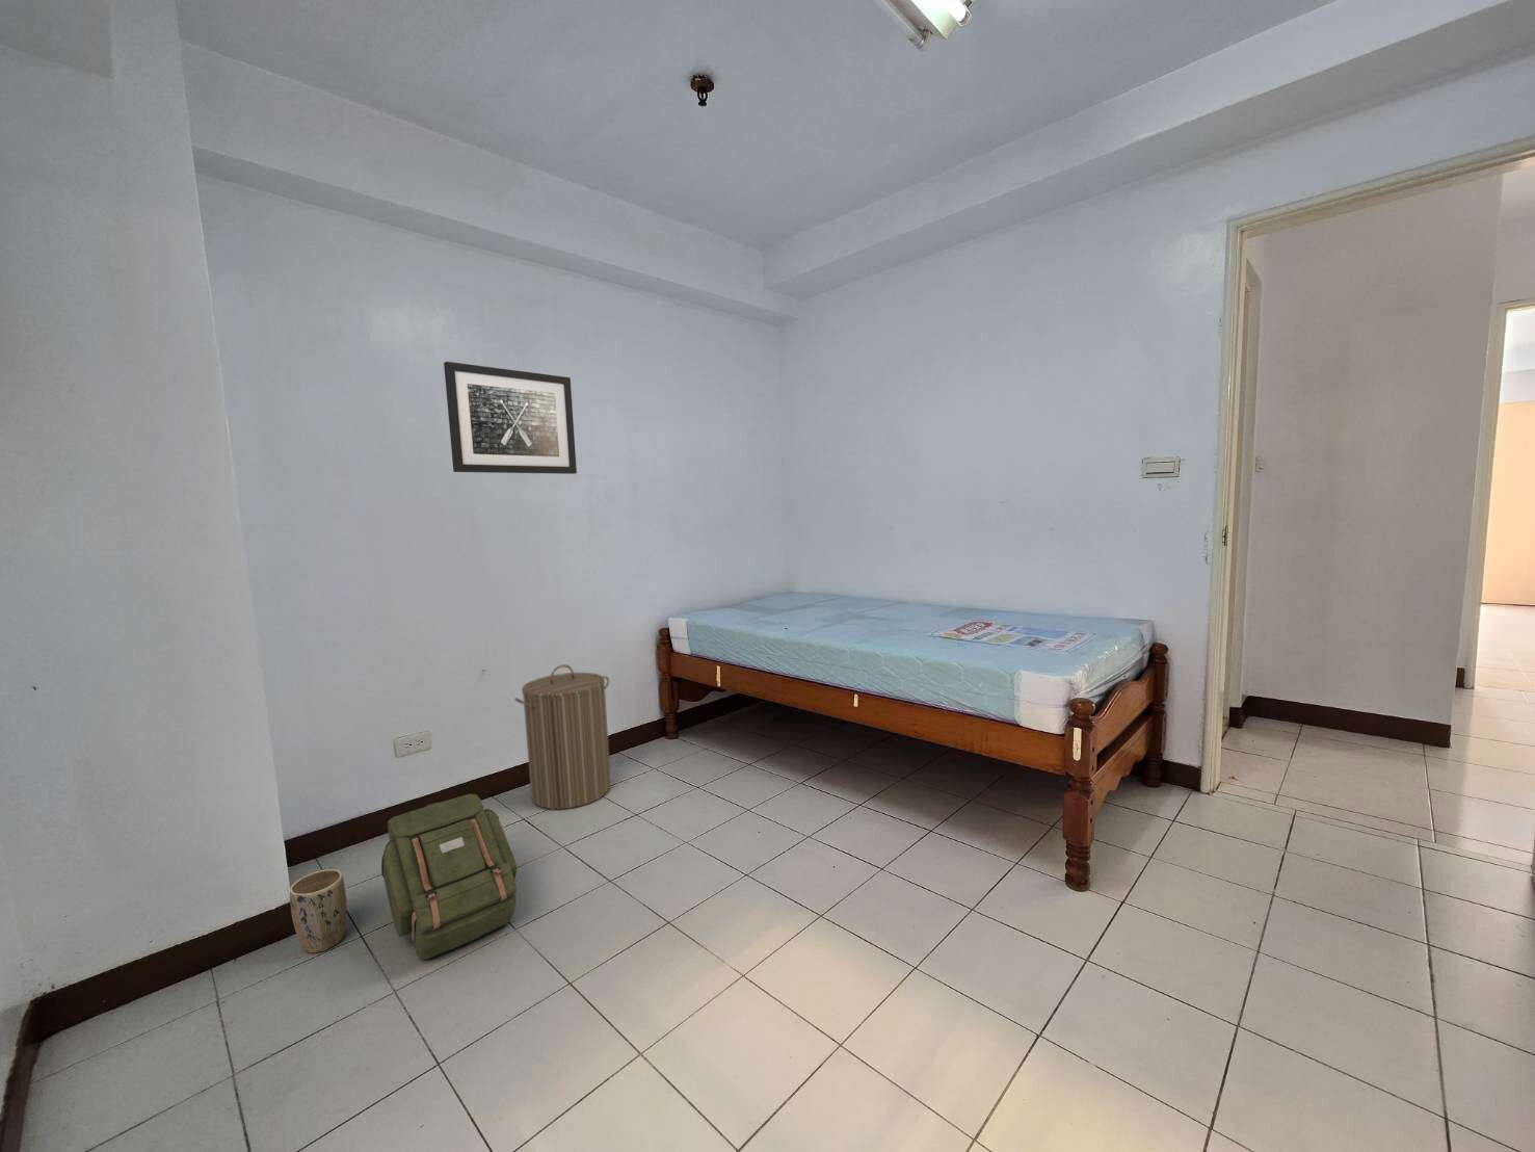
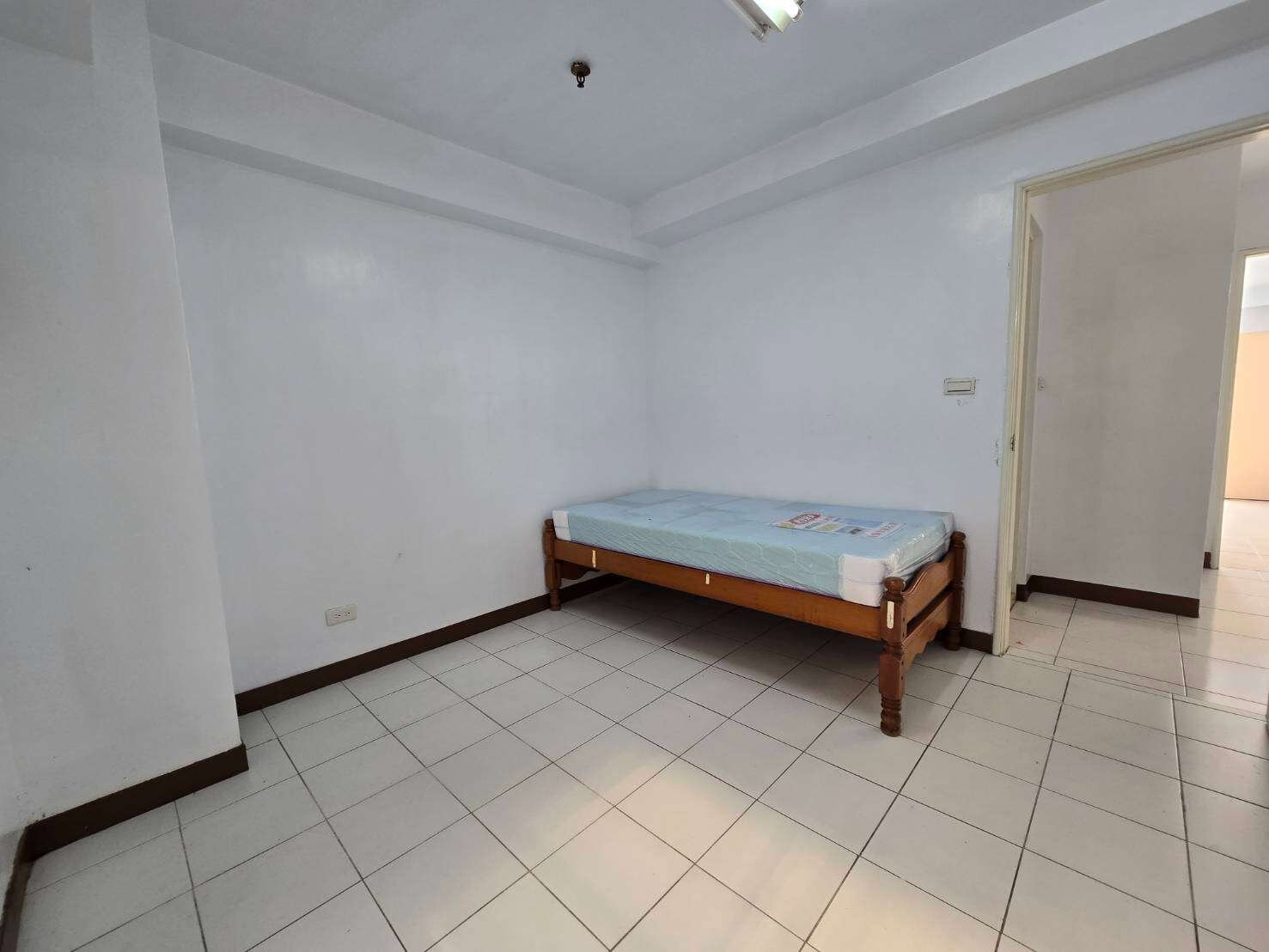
- backpack (449, 868)
- plant pot (321, 912)
- laundry hamper (567, 728)
- wall art (514, 422)
